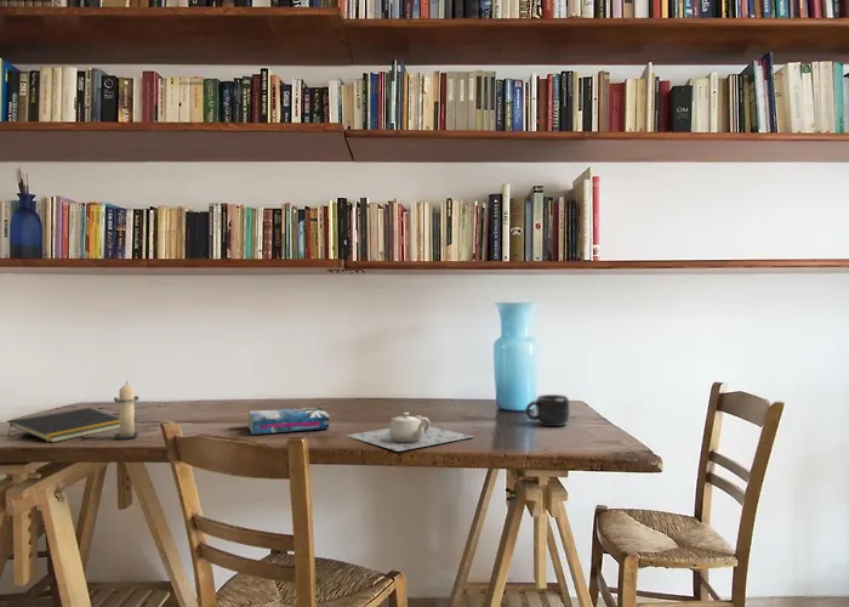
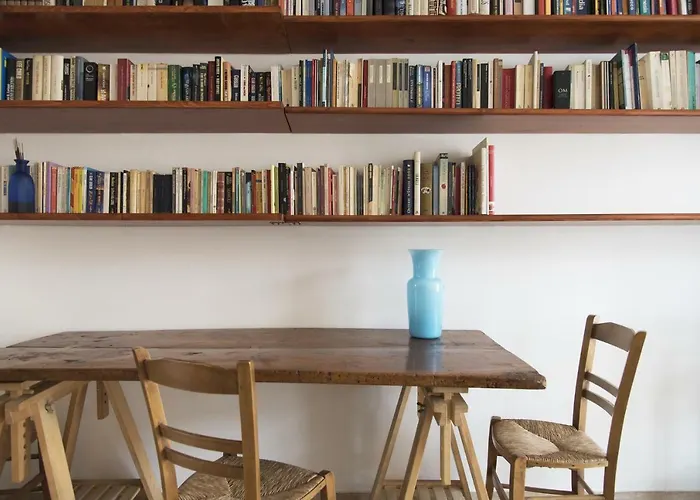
- notepad (72, 422)
- teapot (409, 422)
- book (287, 419)
- candle (126, 409)
- mug (548, 409)
